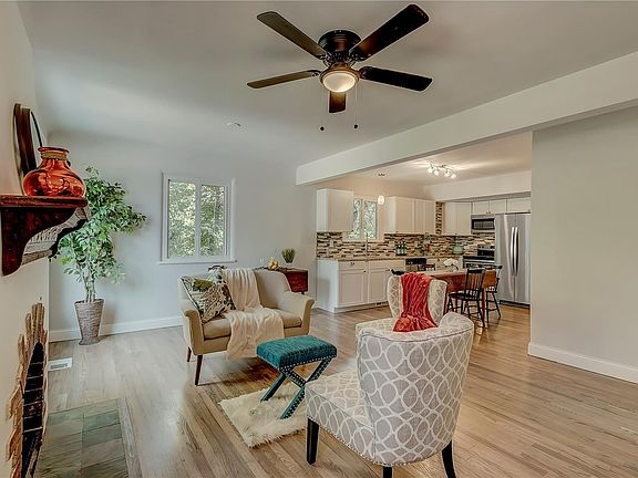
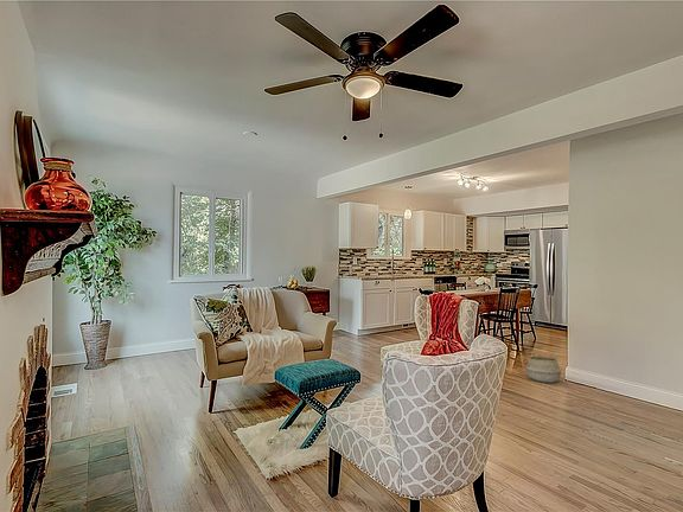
+ woven basket (543, 364)
